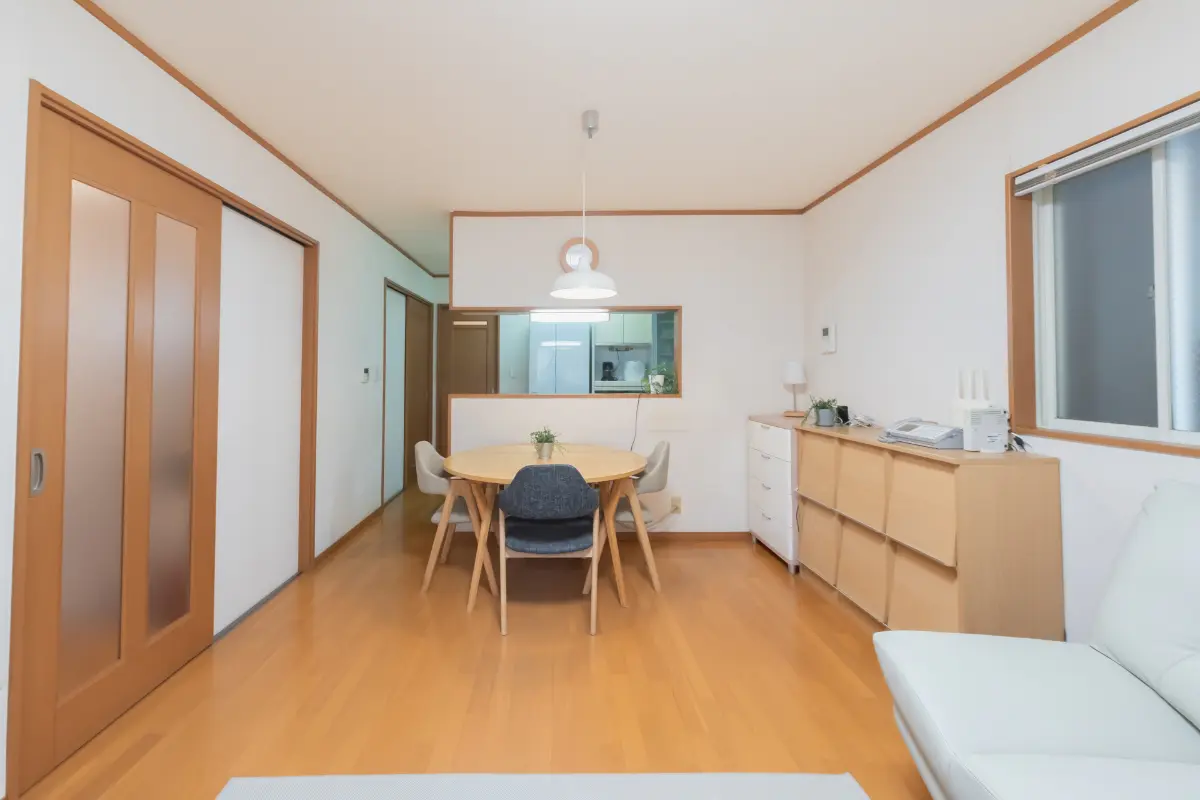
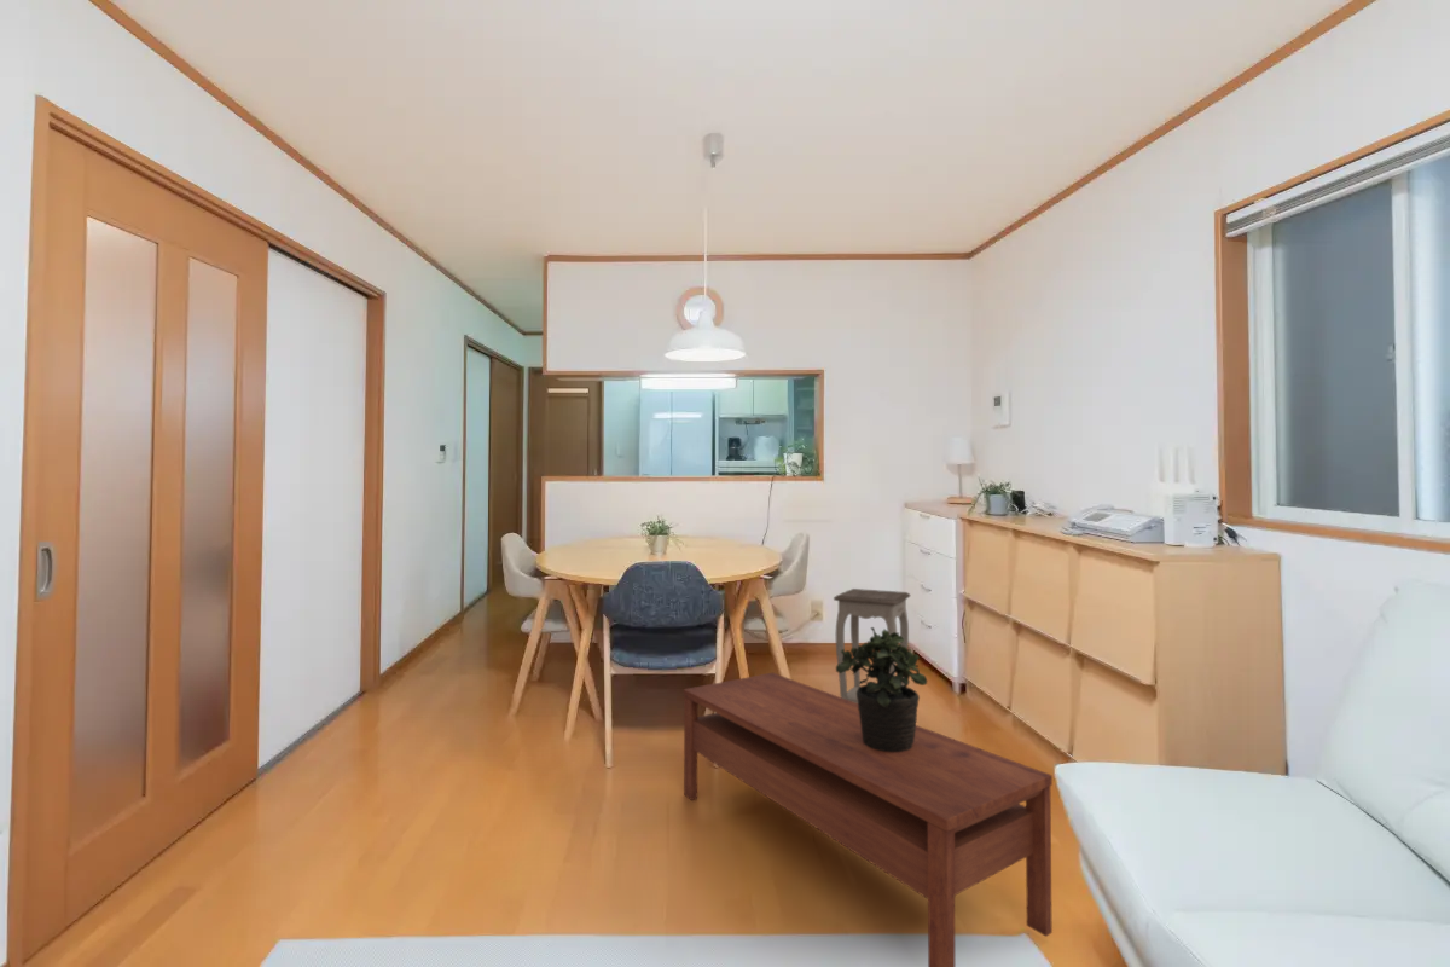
+ potted plant (881, 683)
+ accent table (858, 661)
+ coffee table (834, 788)
